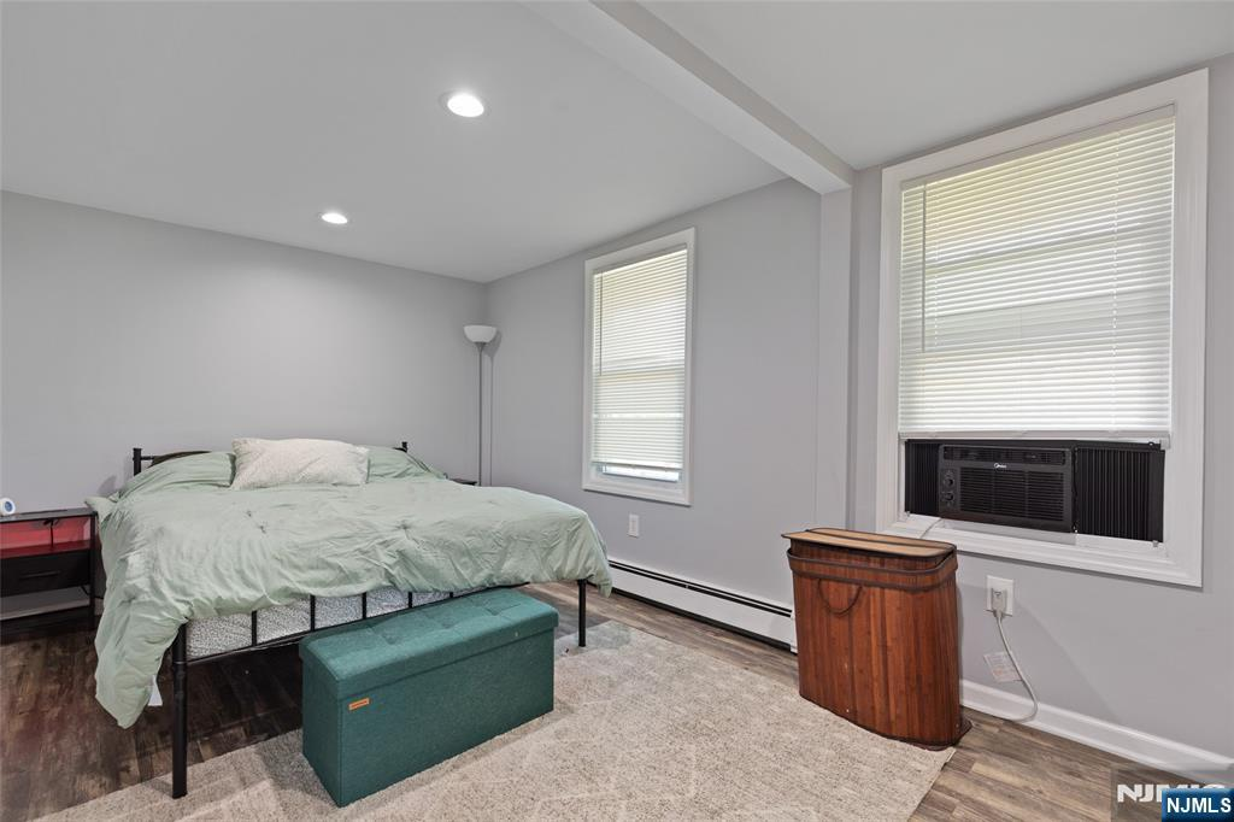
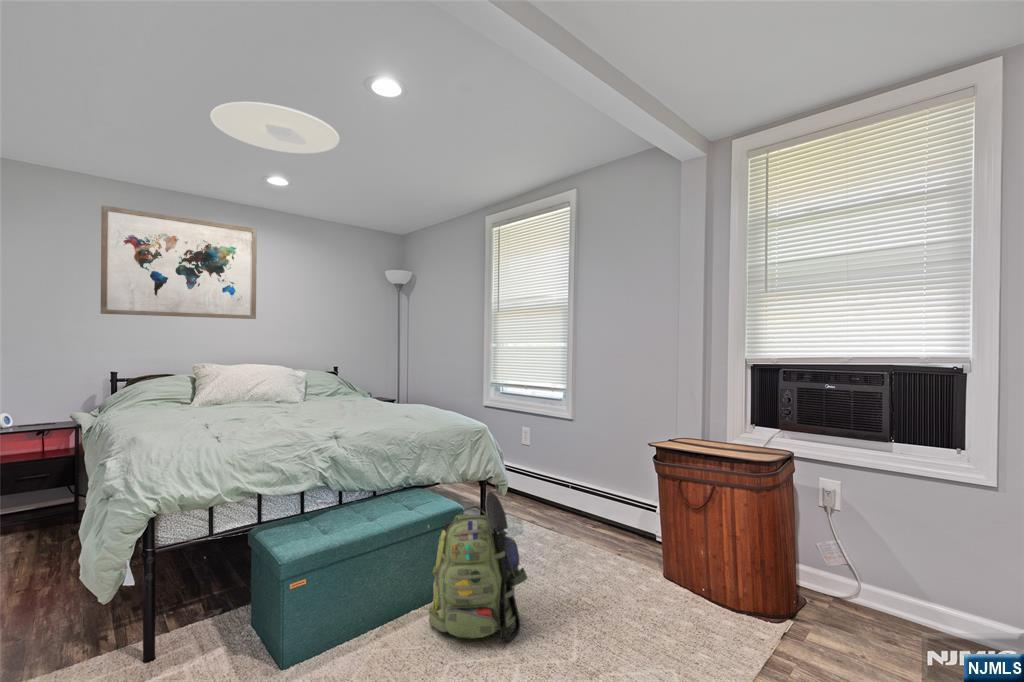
+ wall art (185, 267)
+ backpack (481, 552)
+ ceiling light (278, 125)
